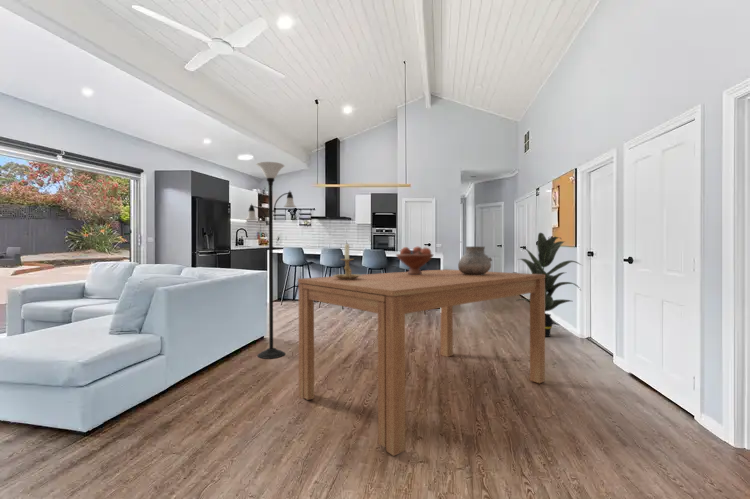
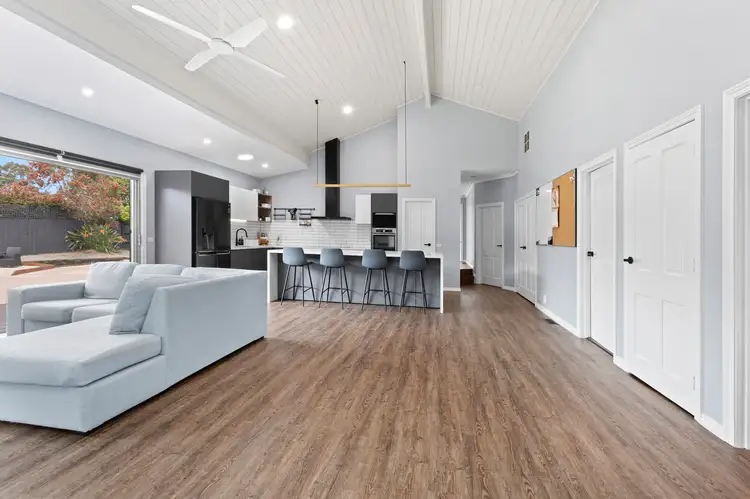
- dining table (441, 332)
- indoor plant (545, 283)
- vase (474, 260)
- floor lamp (271, 259)
- fruit bowl (414, 260)
- candle holder (347, 260)
